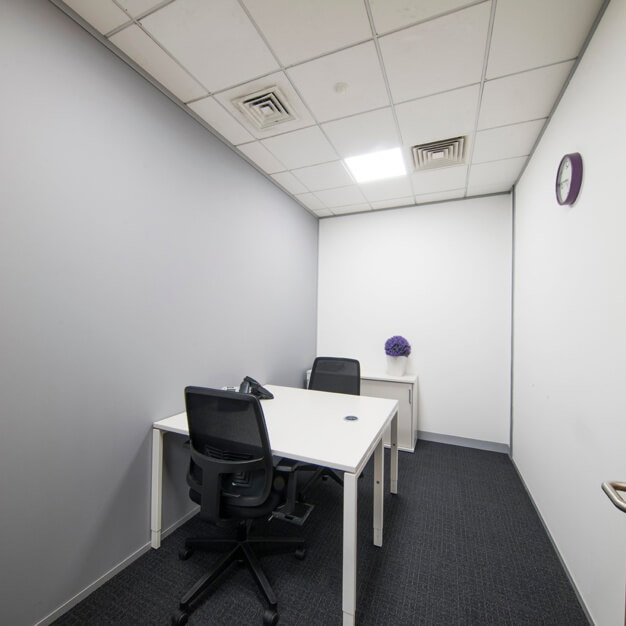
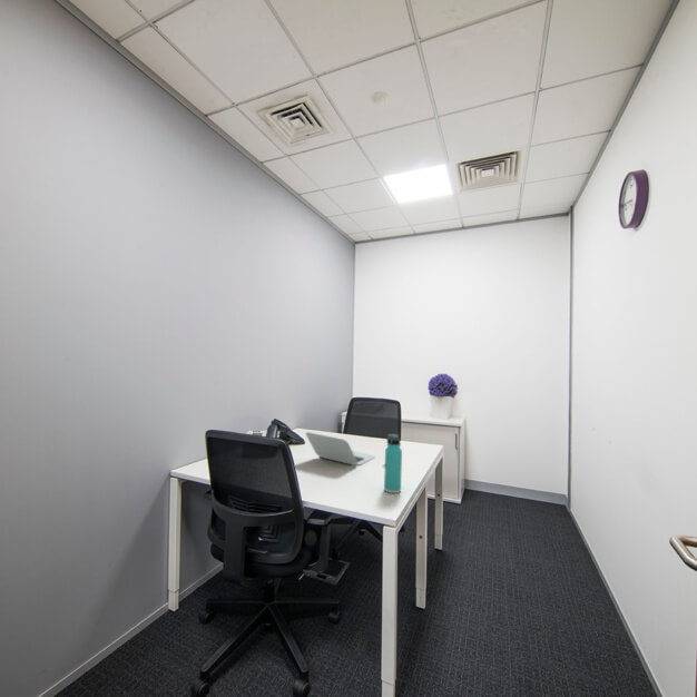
+ thermos bottle (393, 461)
+ laptop (341, 444)
